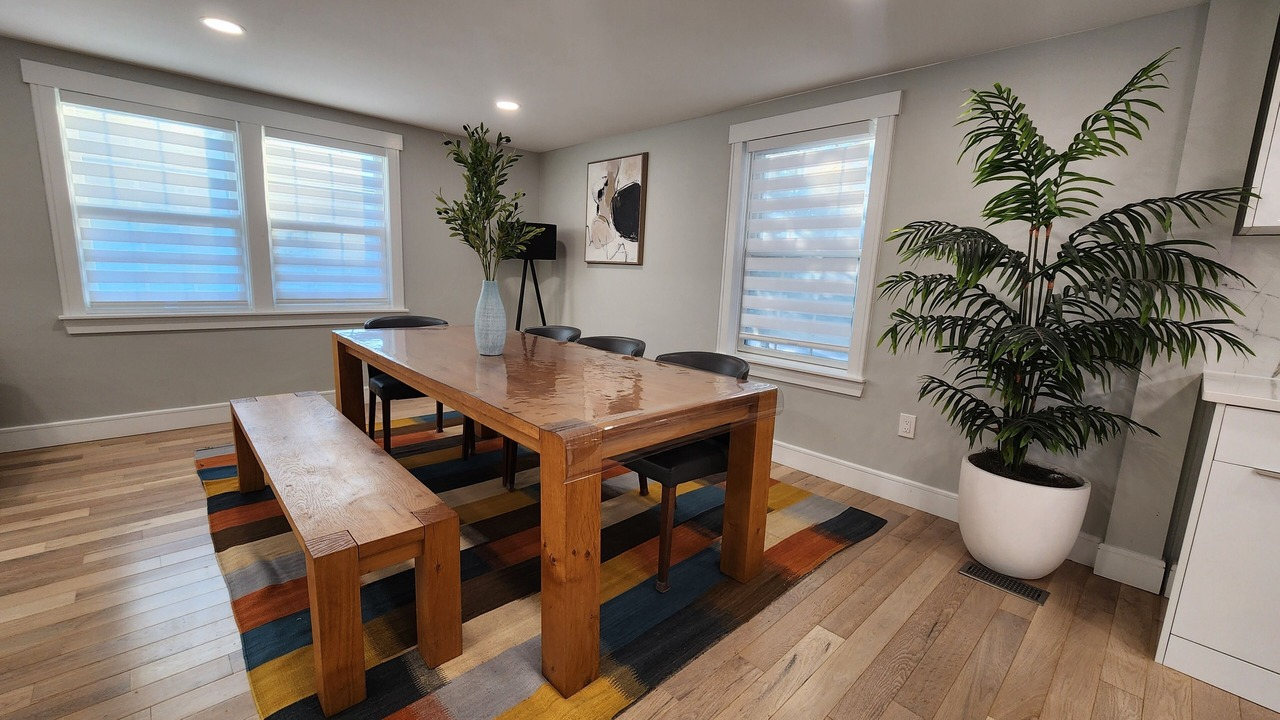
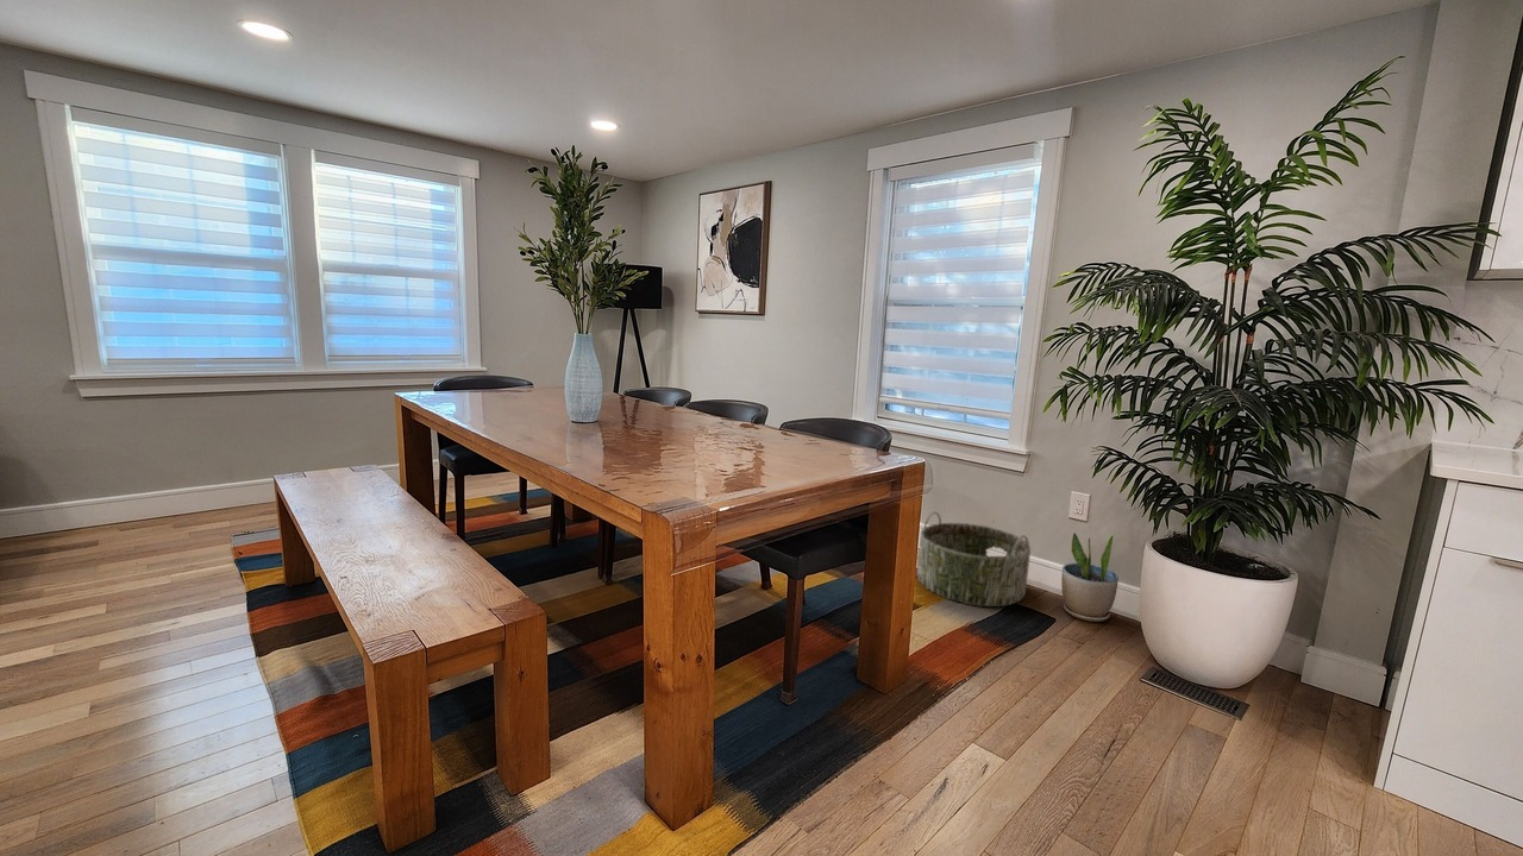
+ basket (972, 553)
+ potted plant (1090, 569)
